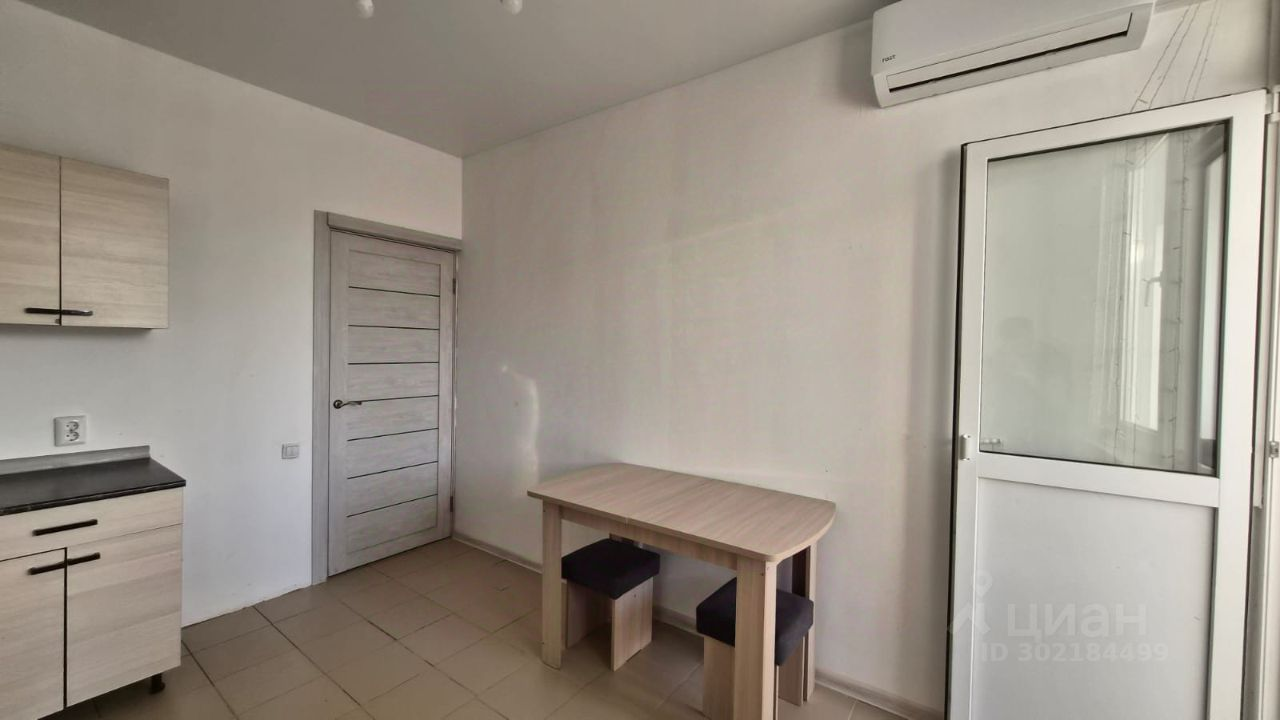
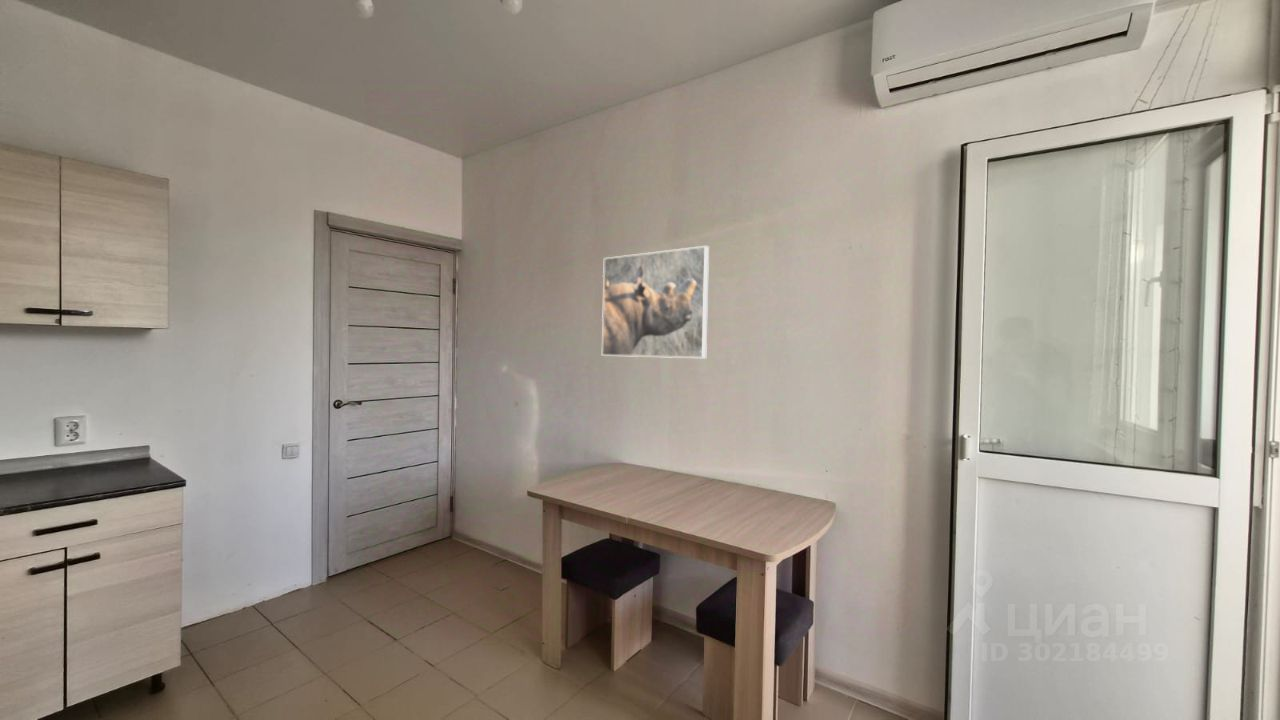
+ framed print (651, 304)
